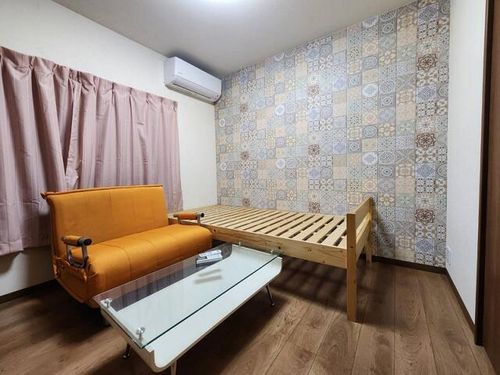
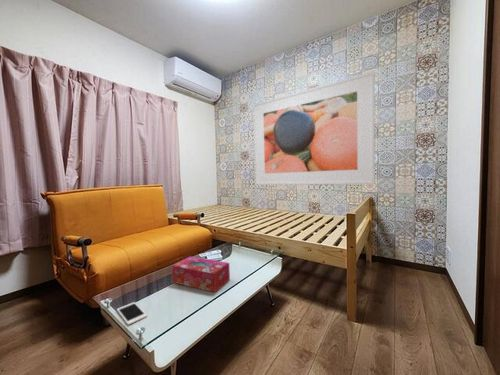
+ cell phone (131, 312)
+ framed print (304, 138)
+ tissue box (201, 272)
